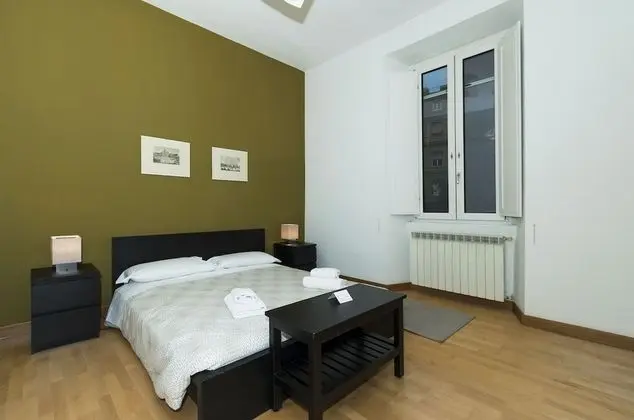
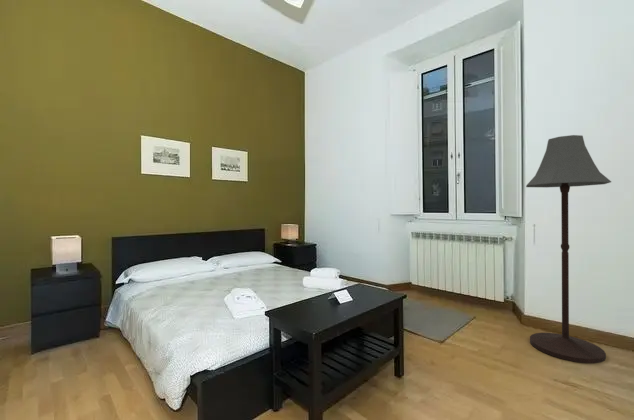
+ floor lamp (565, 243)
